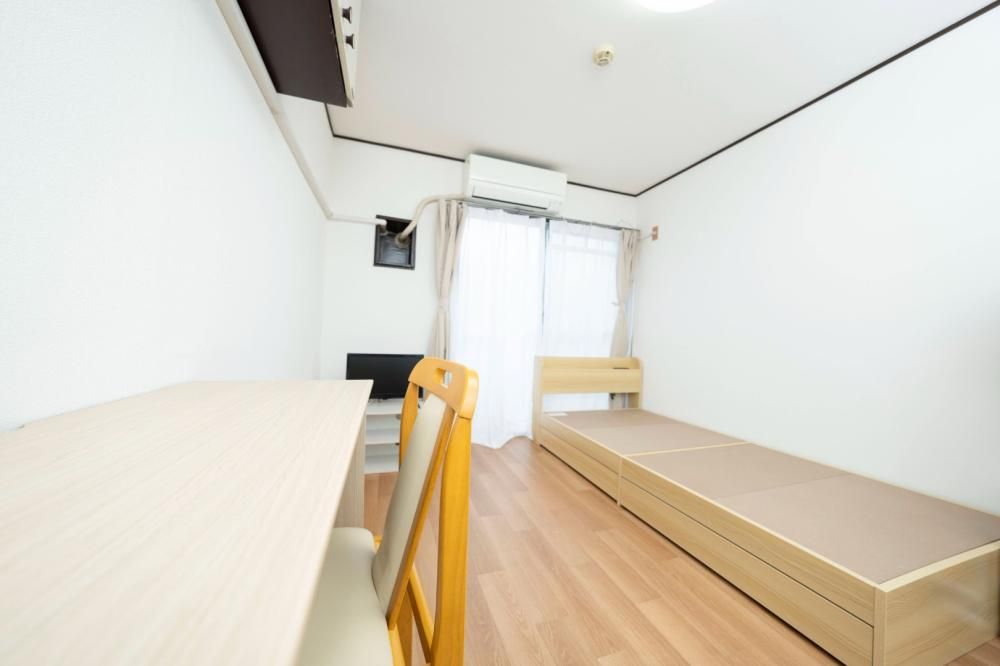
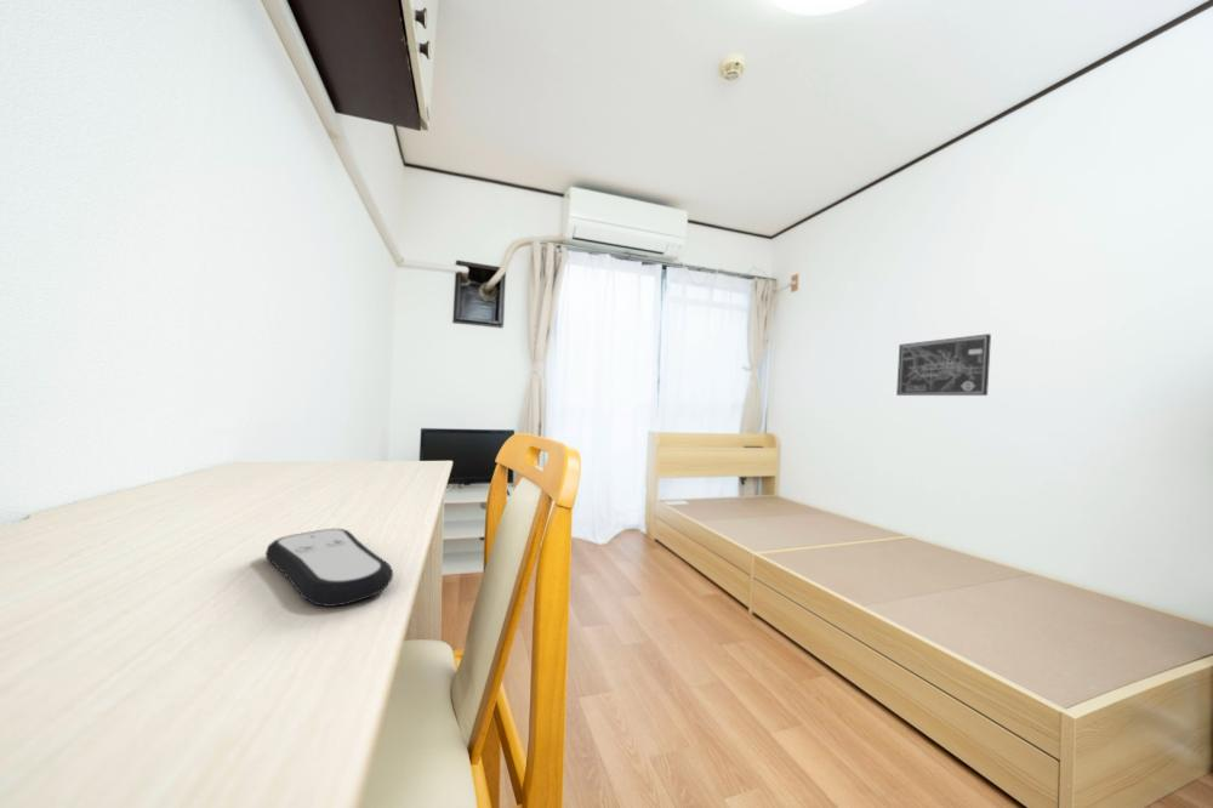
+ remote control (330, 561)
+ wall art (939, 368)
